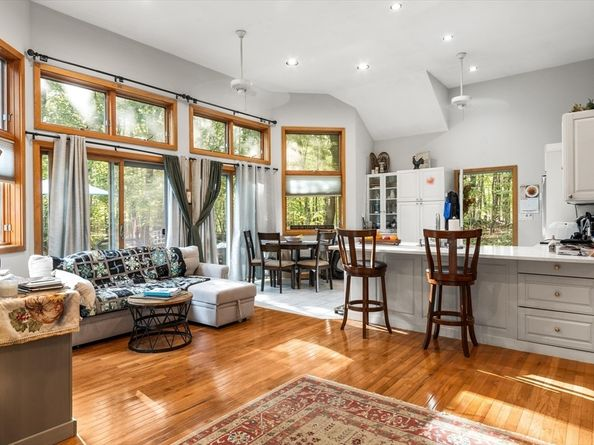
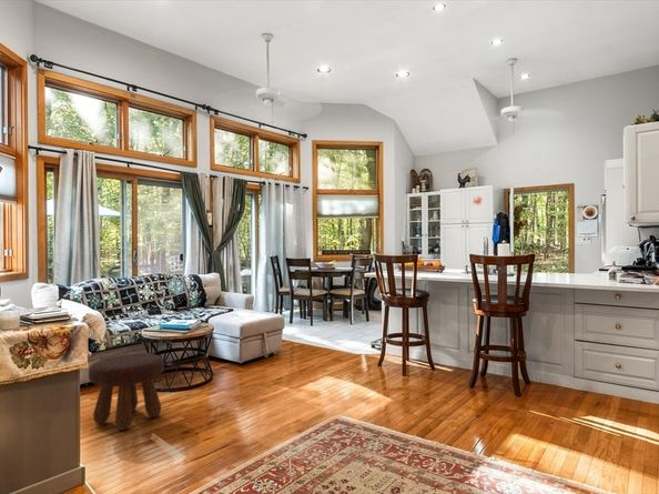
+ footstool (128, 390)
